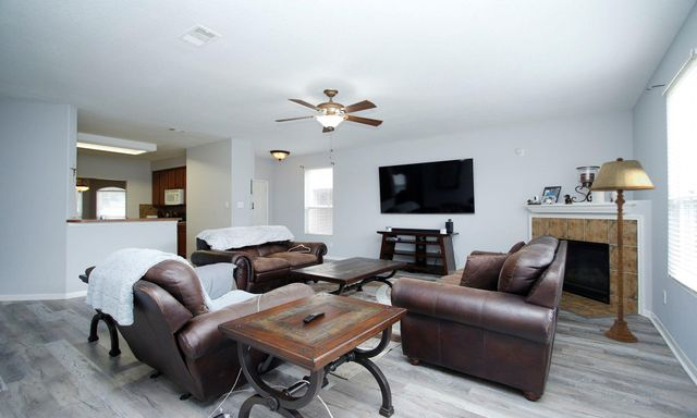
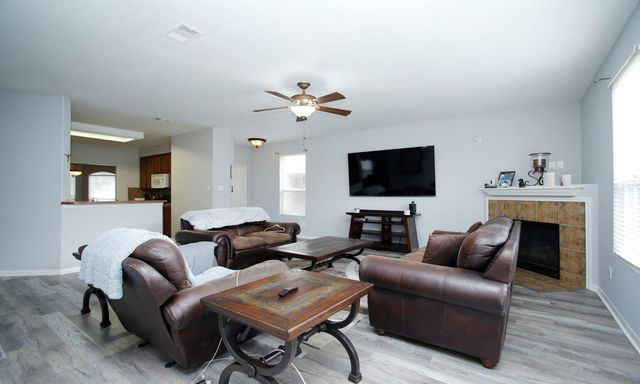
- floor lamp (621, 247)
